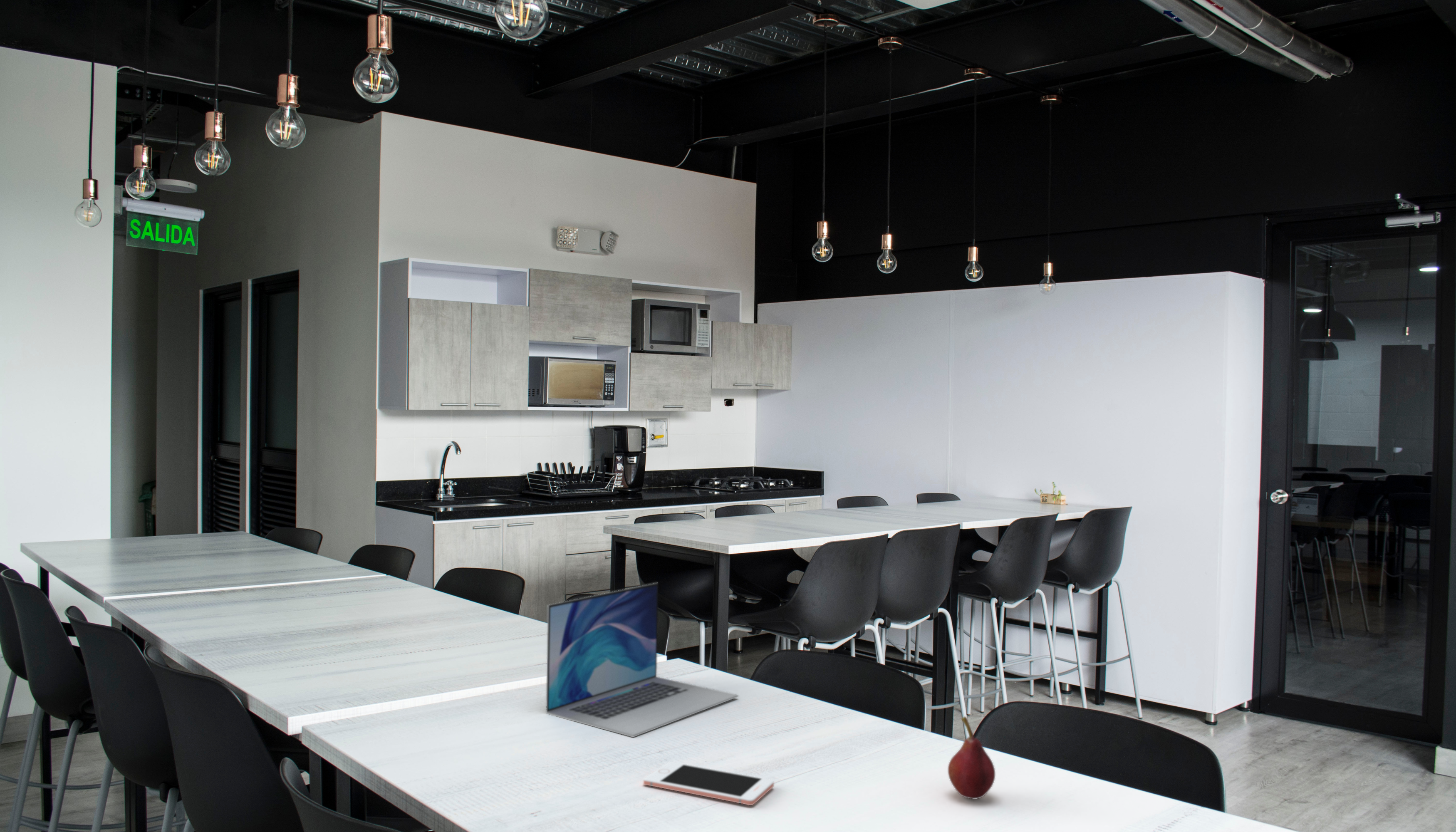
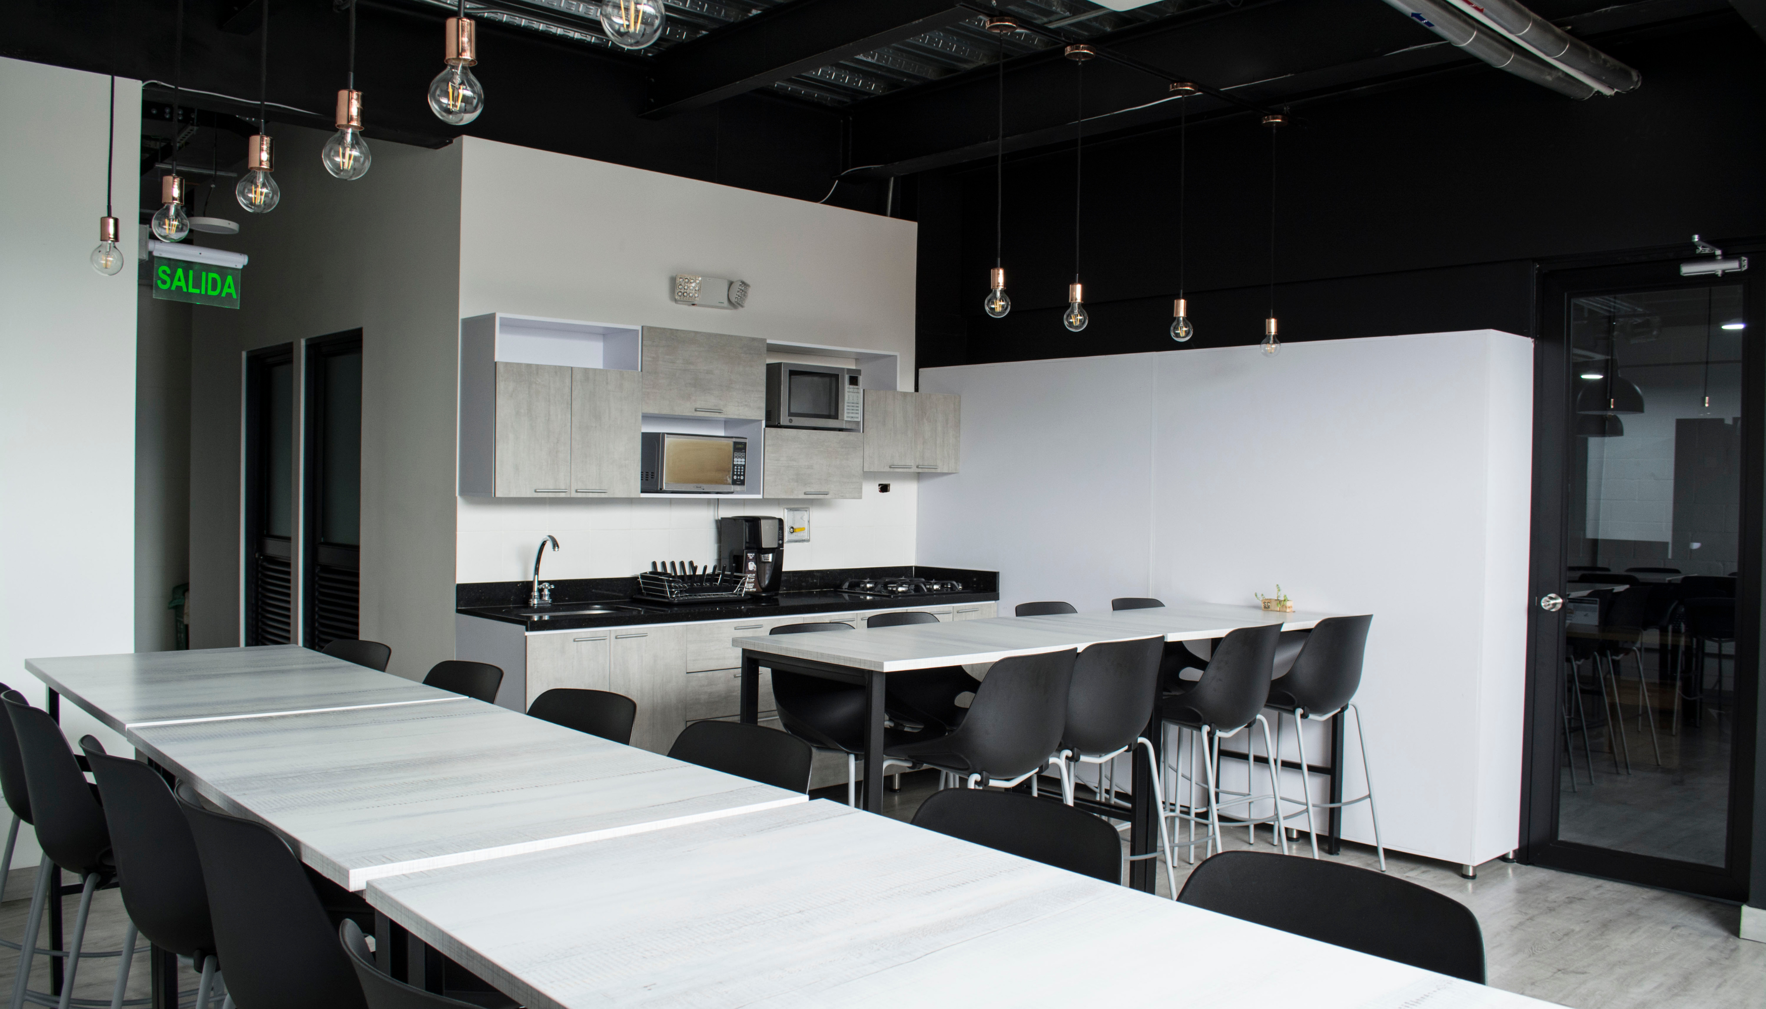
- laptop (646, 652)
- cell phone (708, 782)
- fruit (972, 756)
